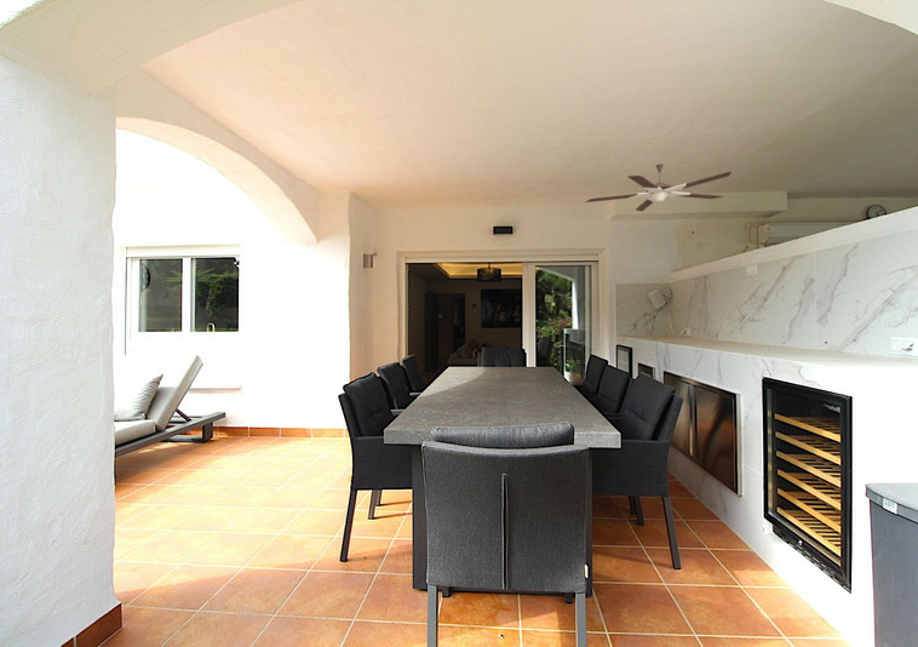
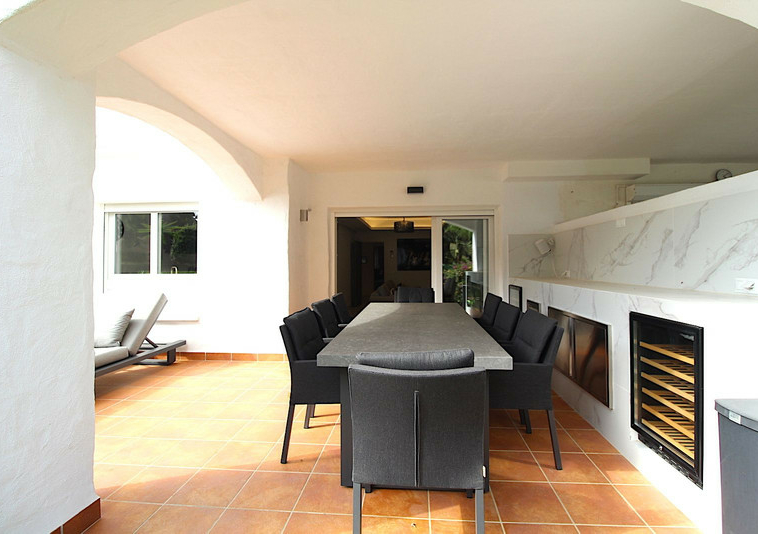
- ceiling fan (653, 184)
